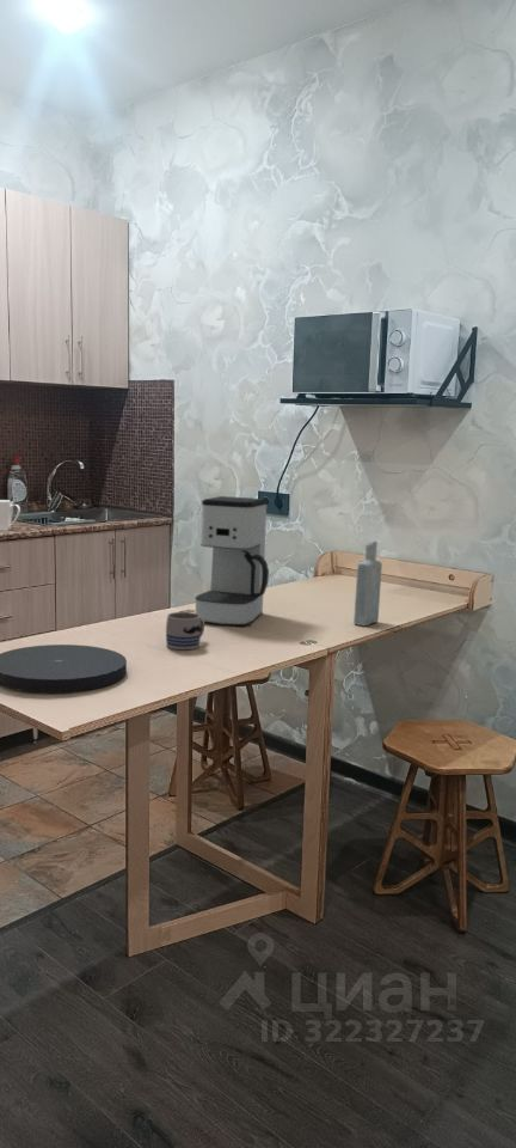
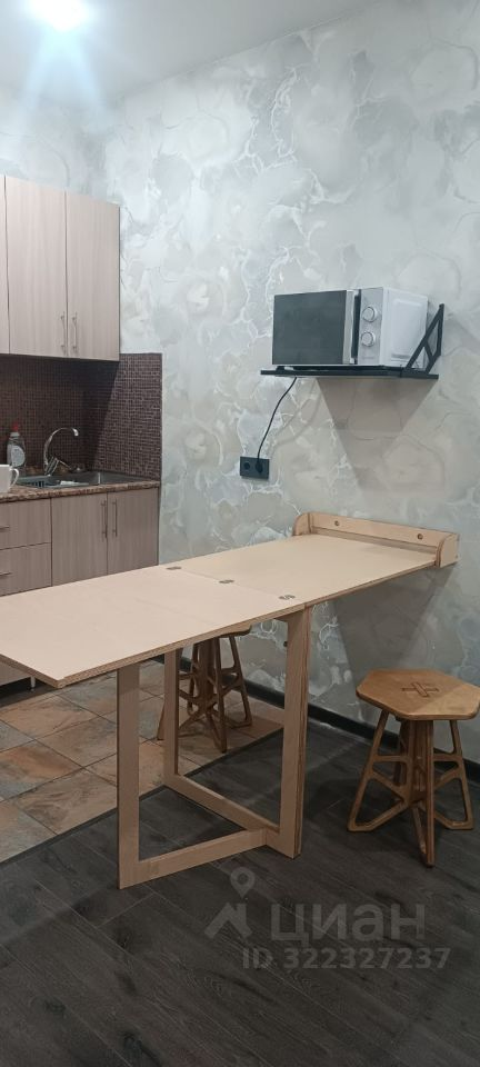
- coffee maker (235, 558)
- mug (186, 629)
- plate (59, 666)
- bottle (368, 581)
